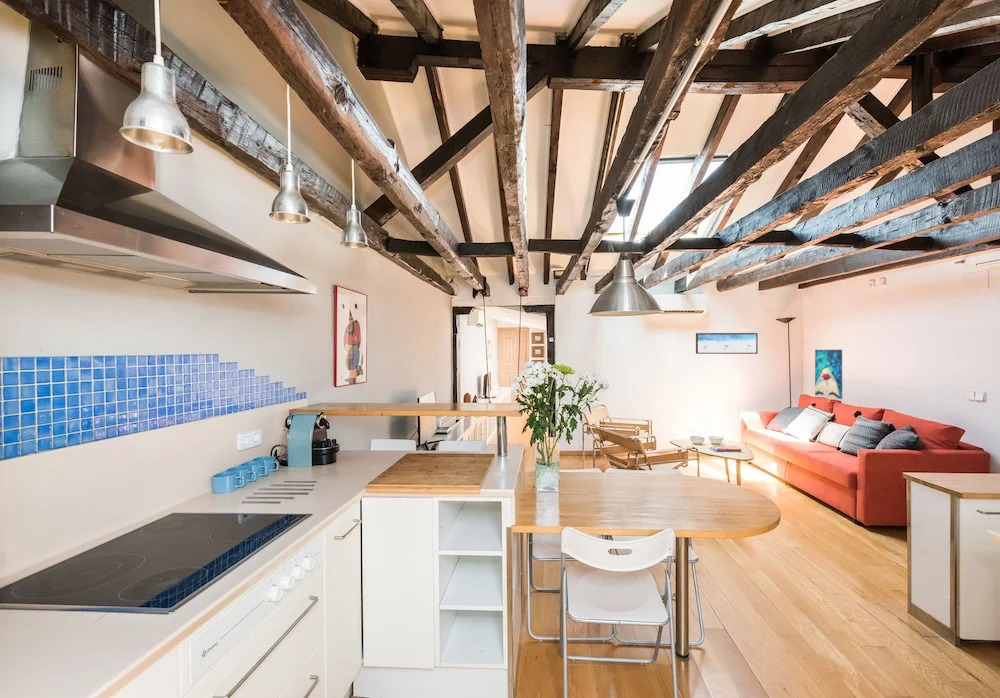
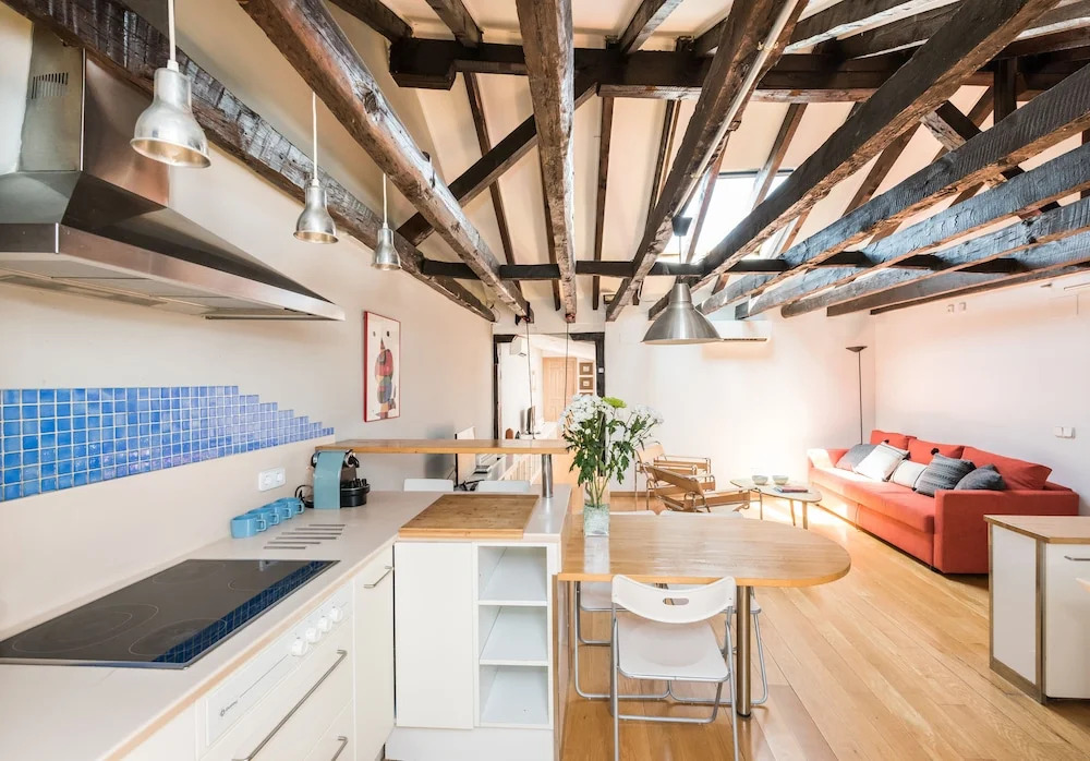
- wall art (828, 373)
- wall art (726, 343)
